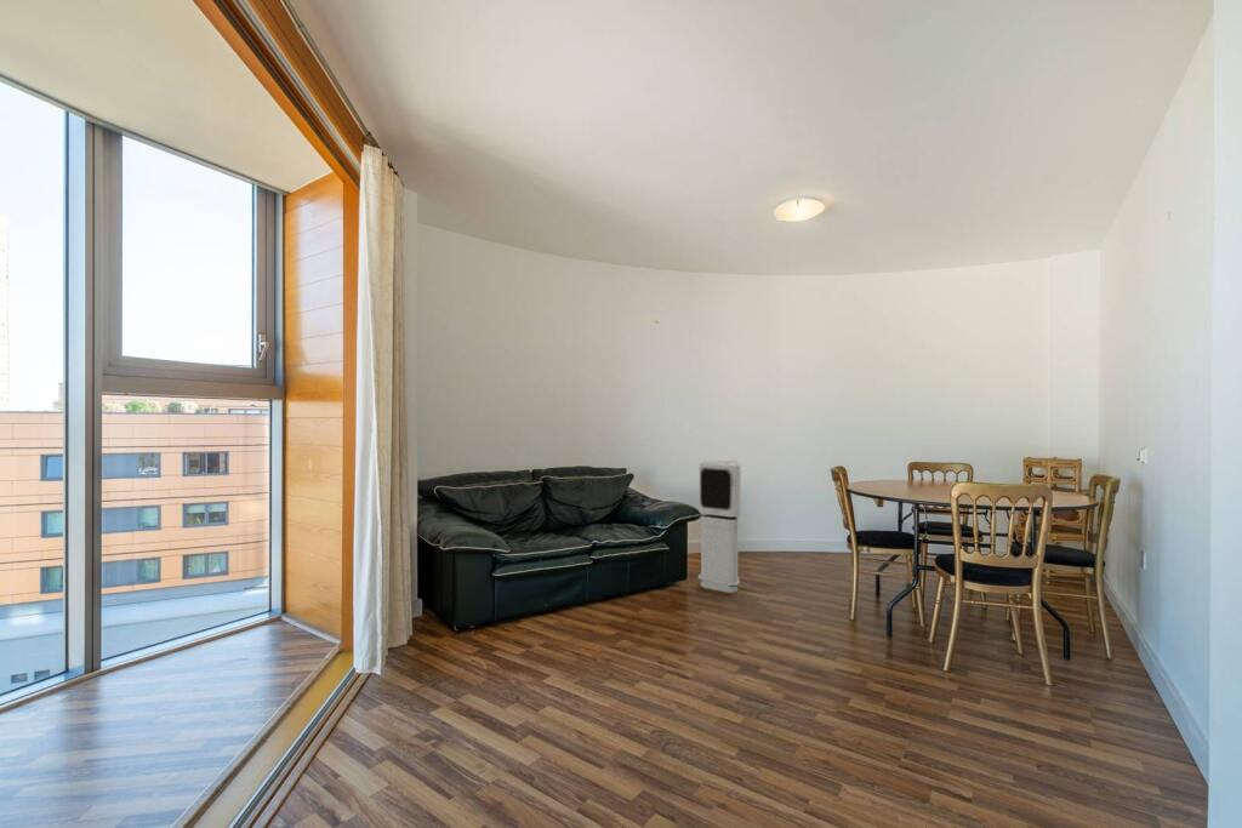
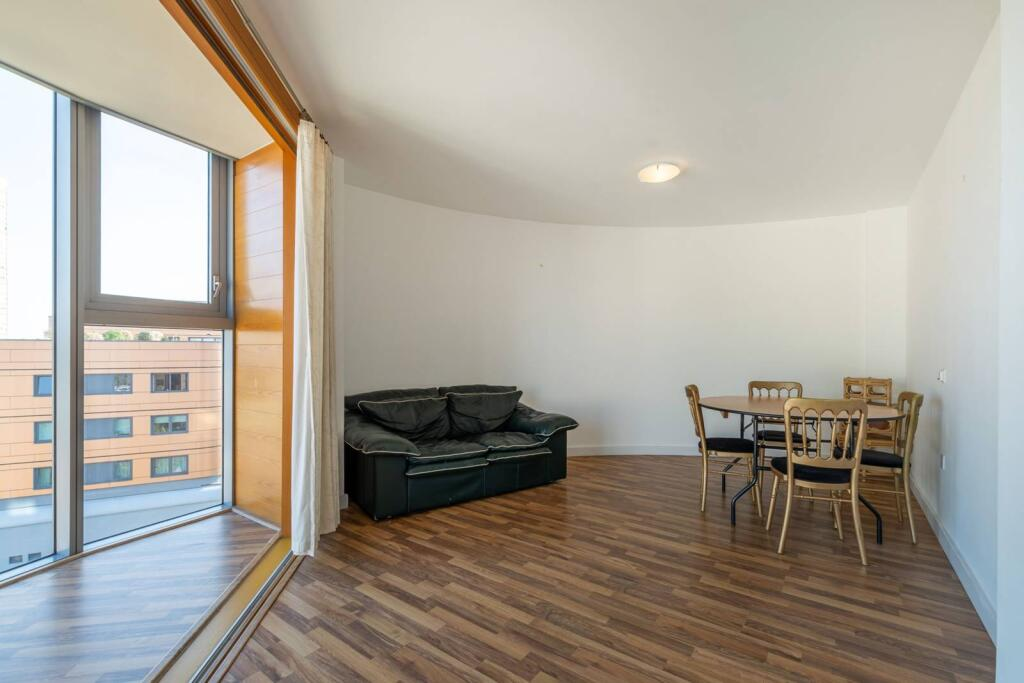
- air purifier (724, 524)
